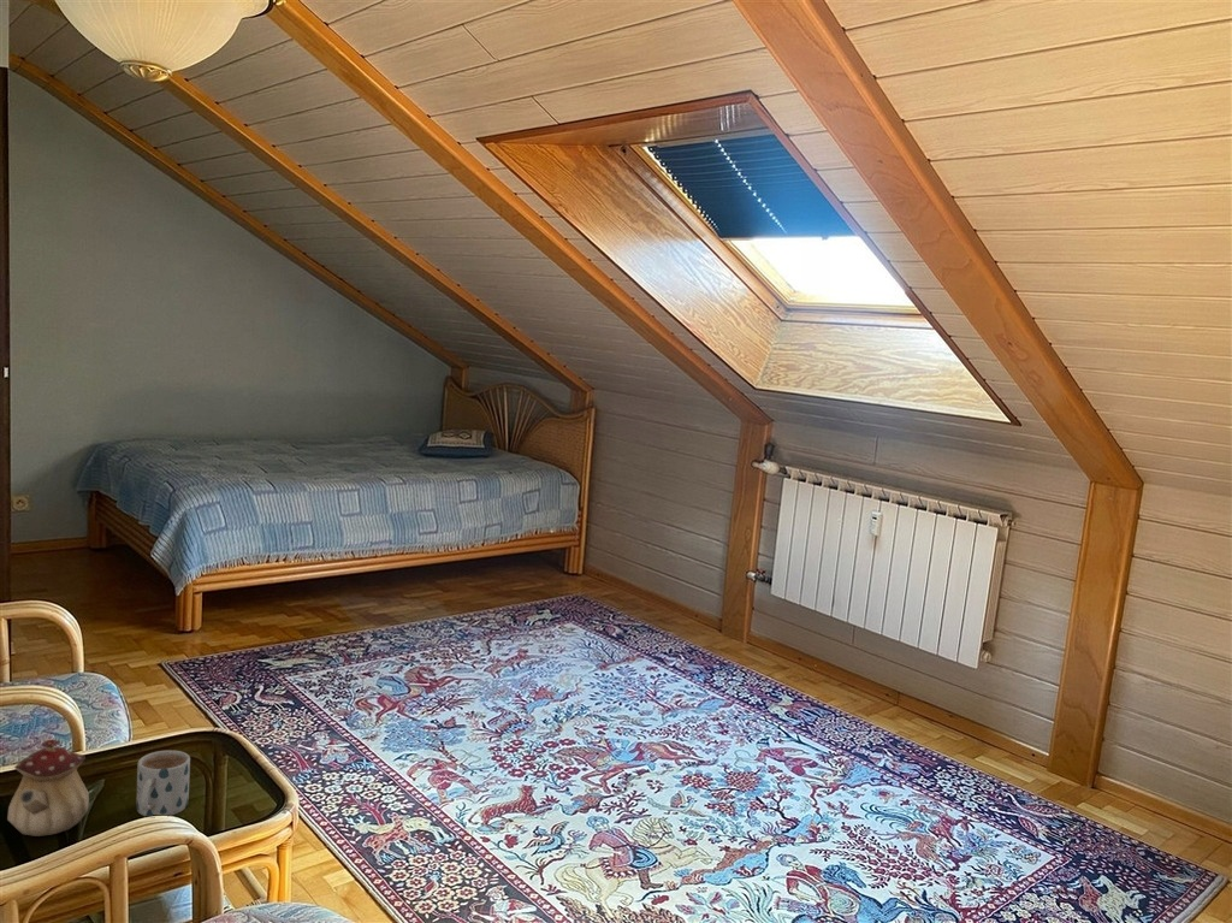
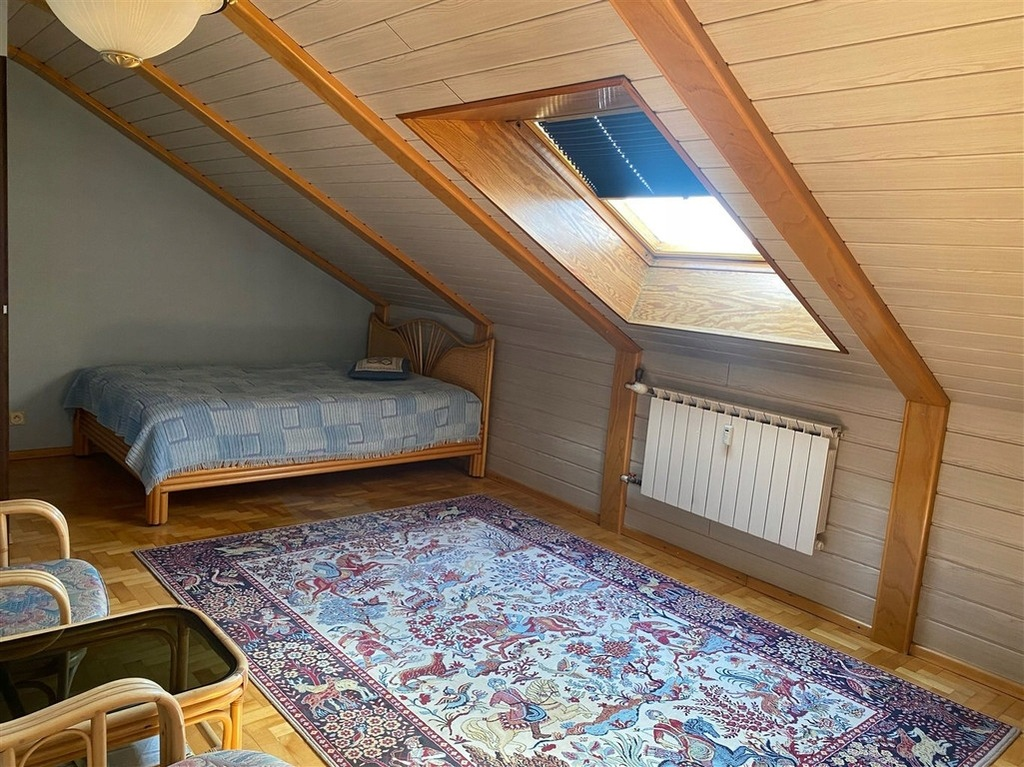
- teapot (52, 779)
- mug (159, 787)
